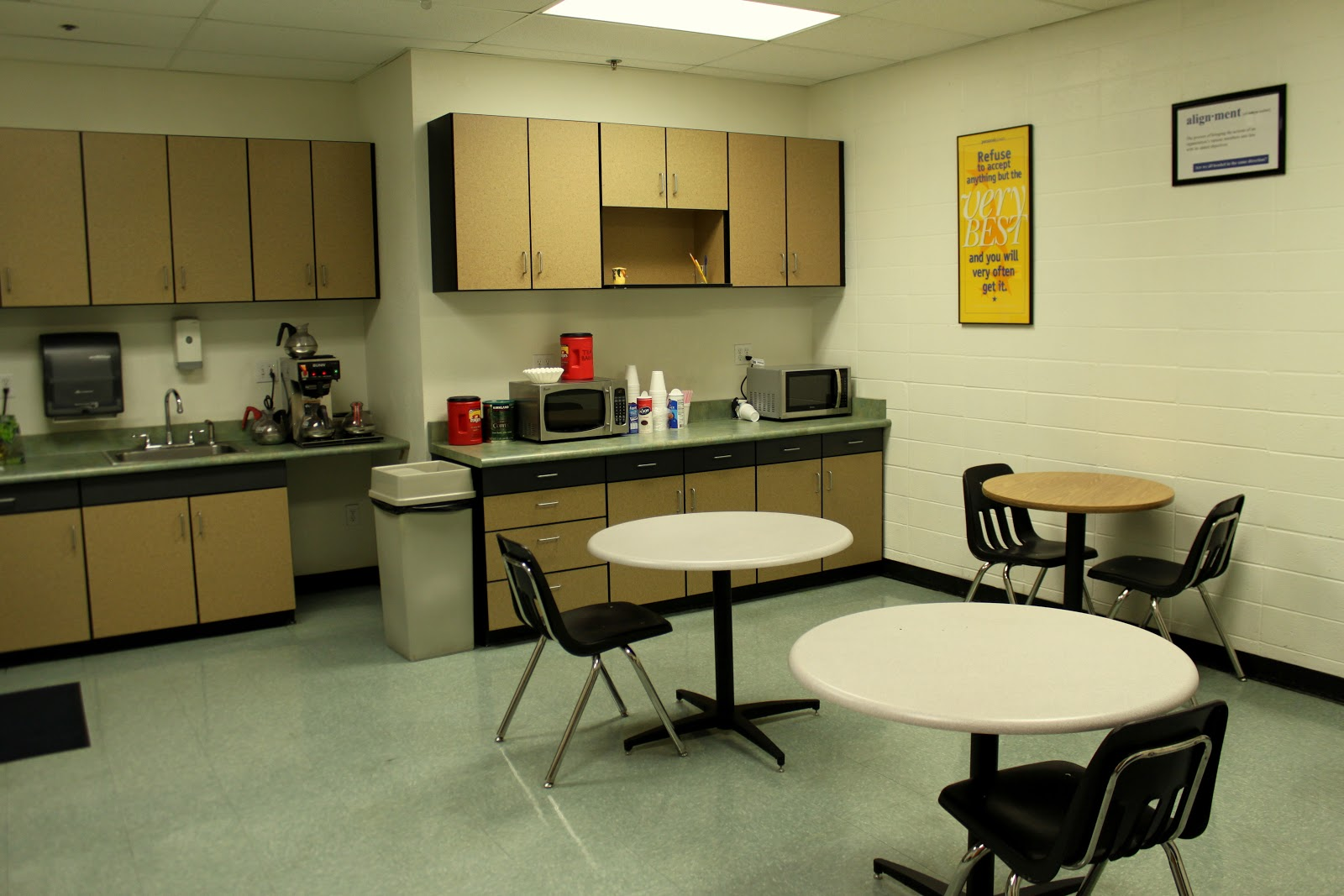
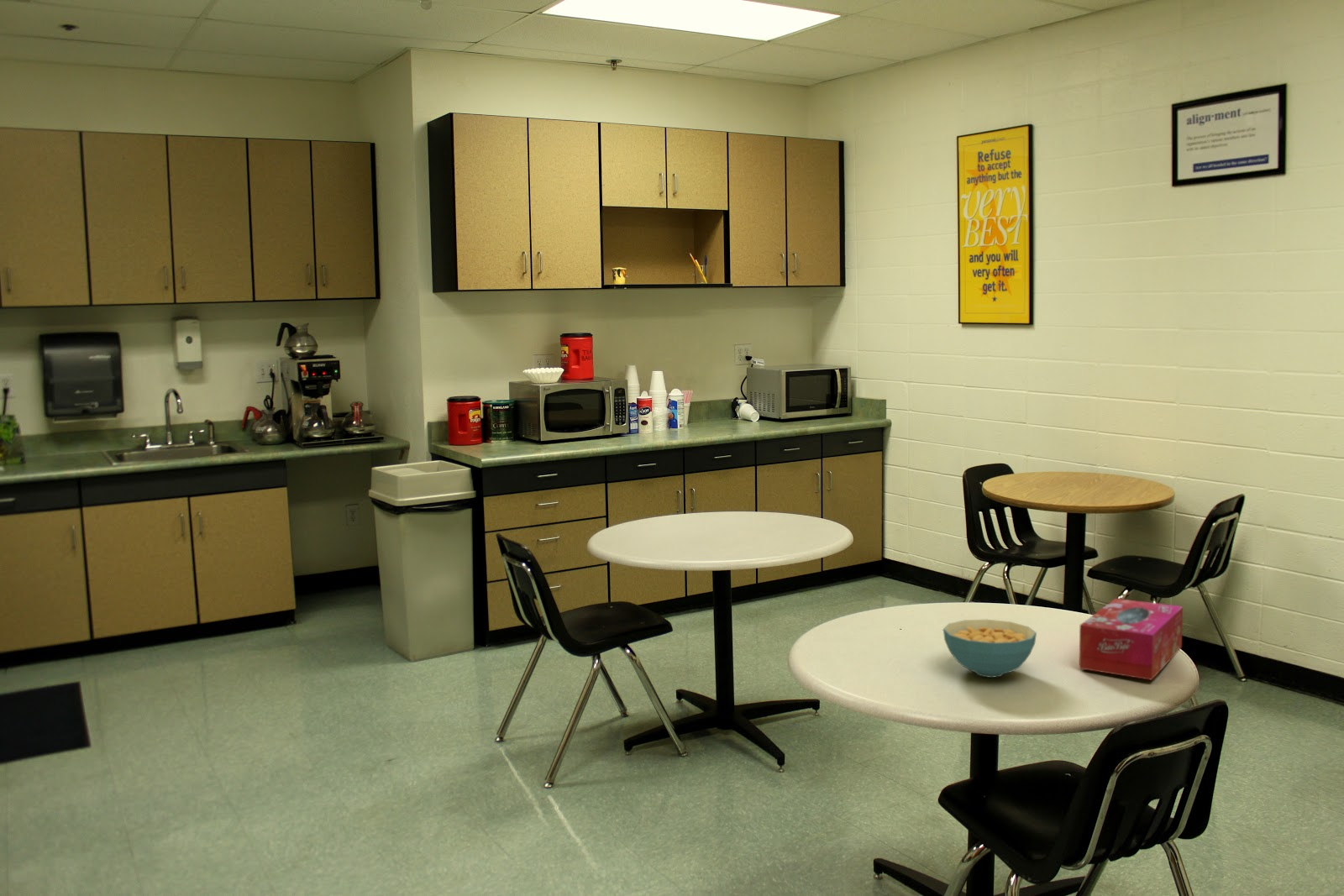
+ tissue box (1132, 637)
+ cereal bowl (989, 652)
